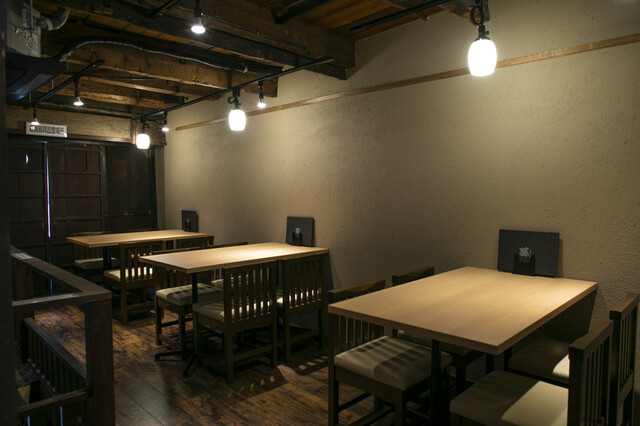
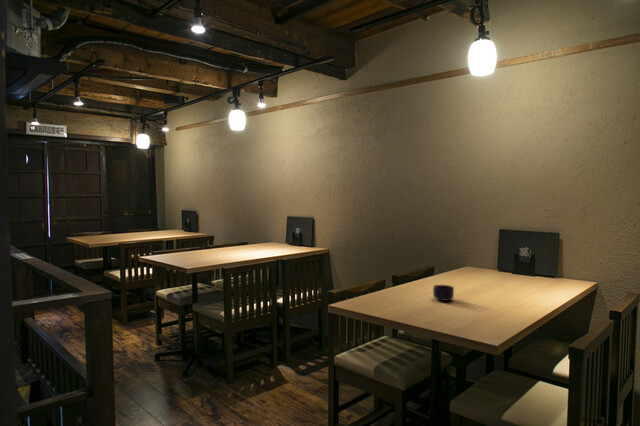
+ mug (444, 293)
